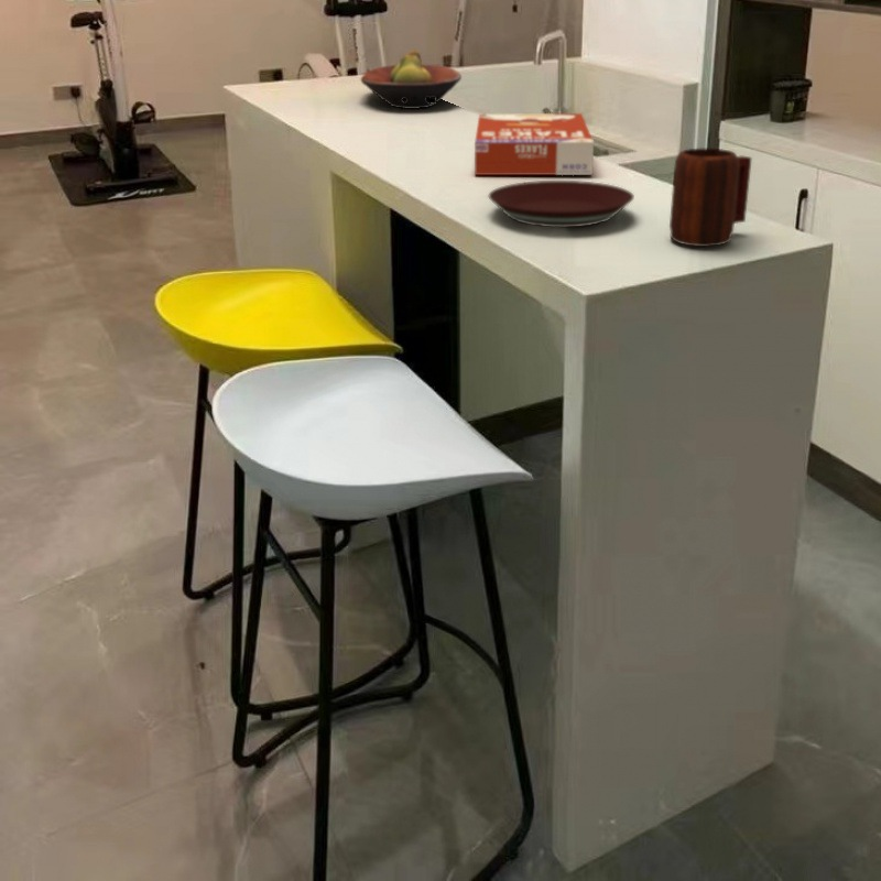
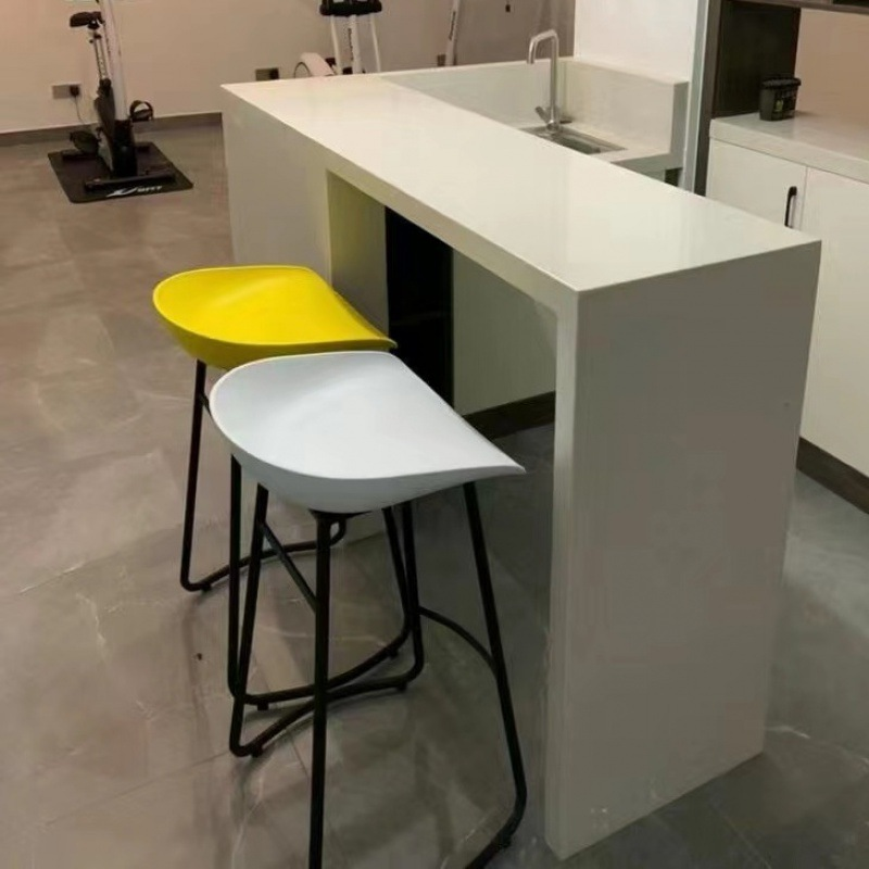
- cereal box (531, 142)
- mug (714, 195)
- fruit bowl (410, 76)
- plate (559, 205)
